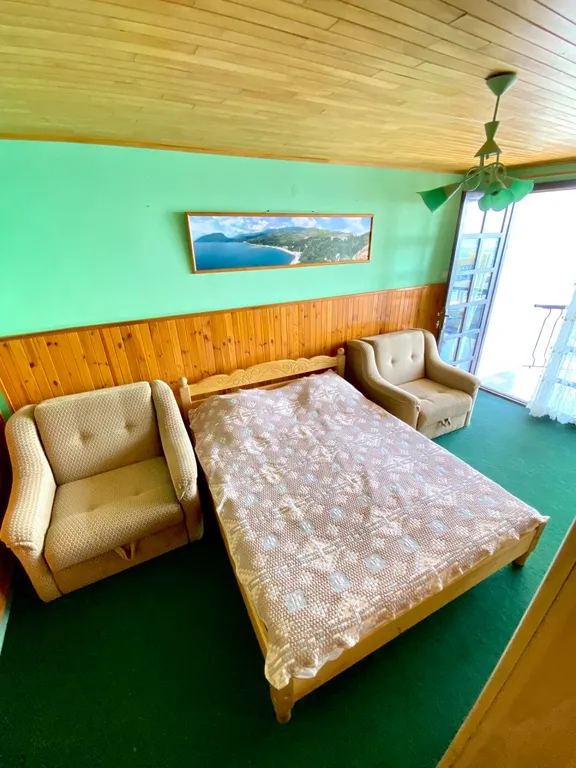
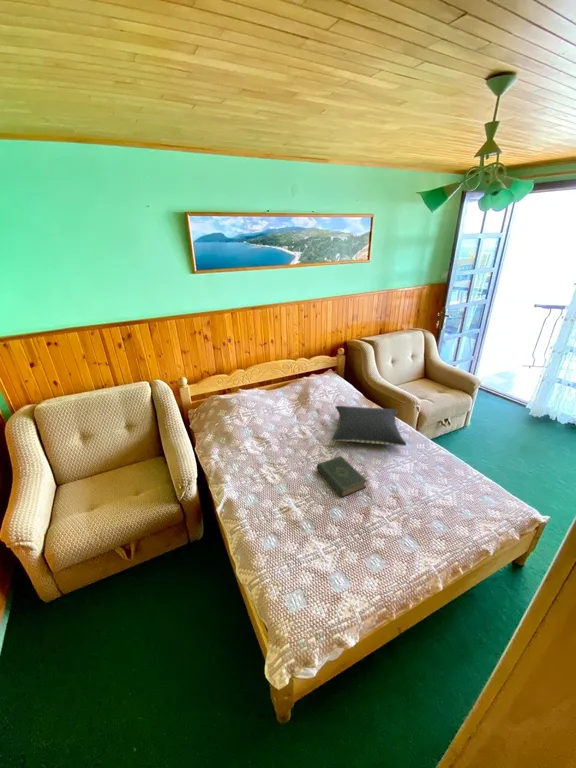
+ book (340, 475)
+ pillow (367, 423)
